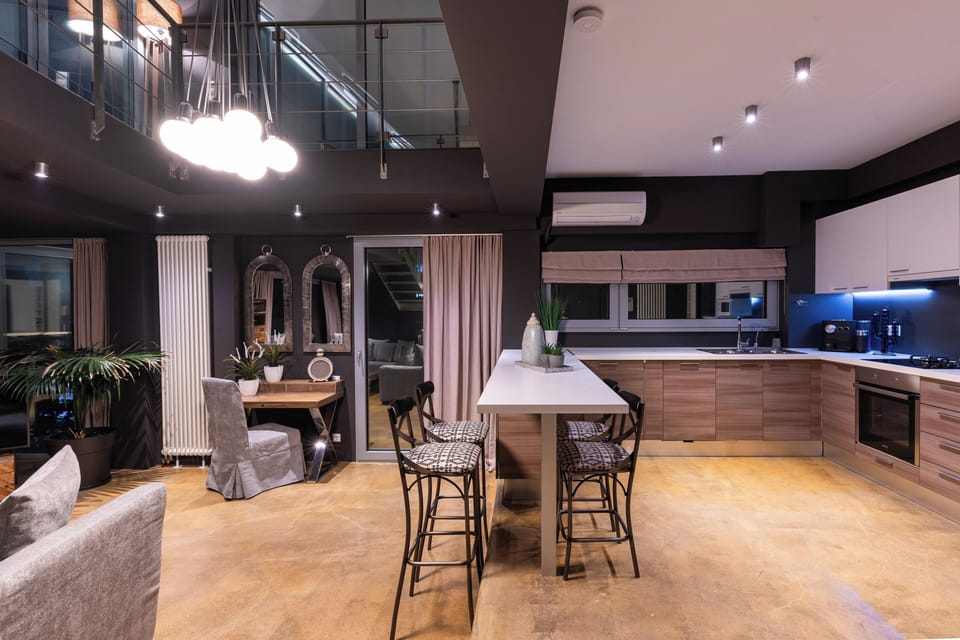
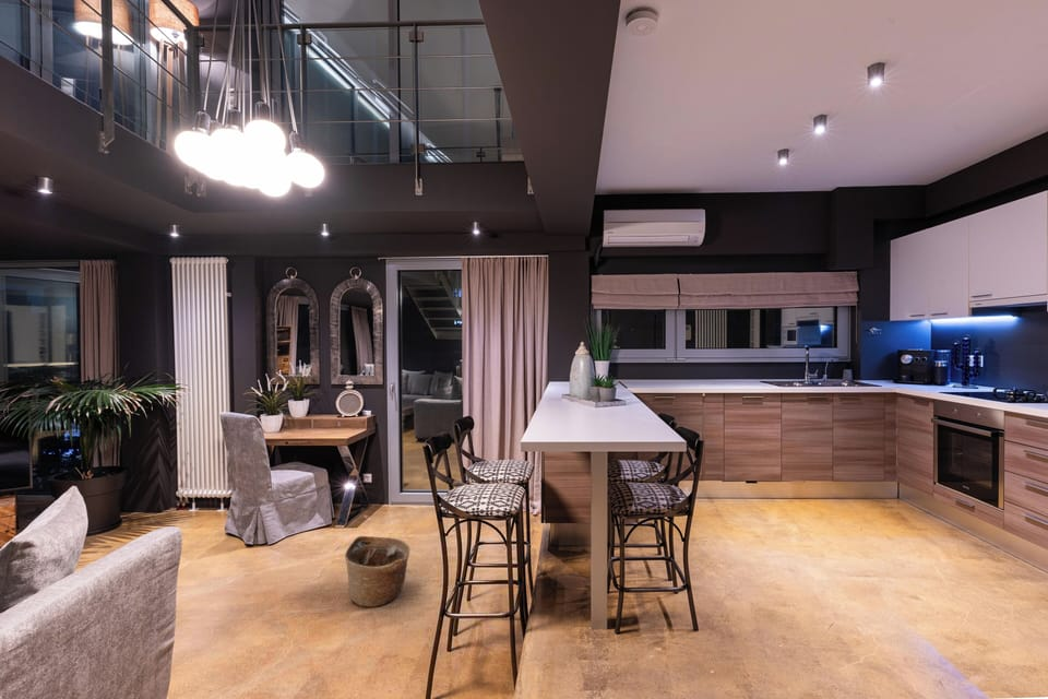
+ basket (378, 570)
